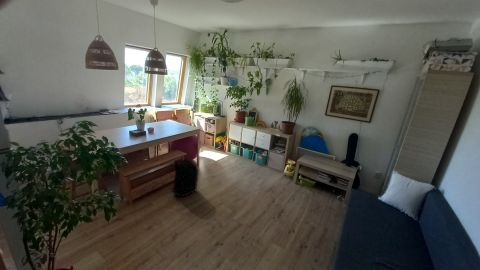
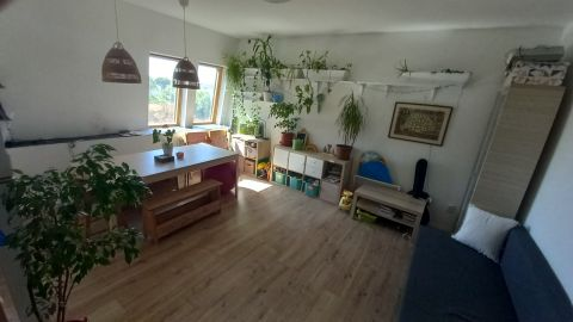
- backpack (184, 175)
